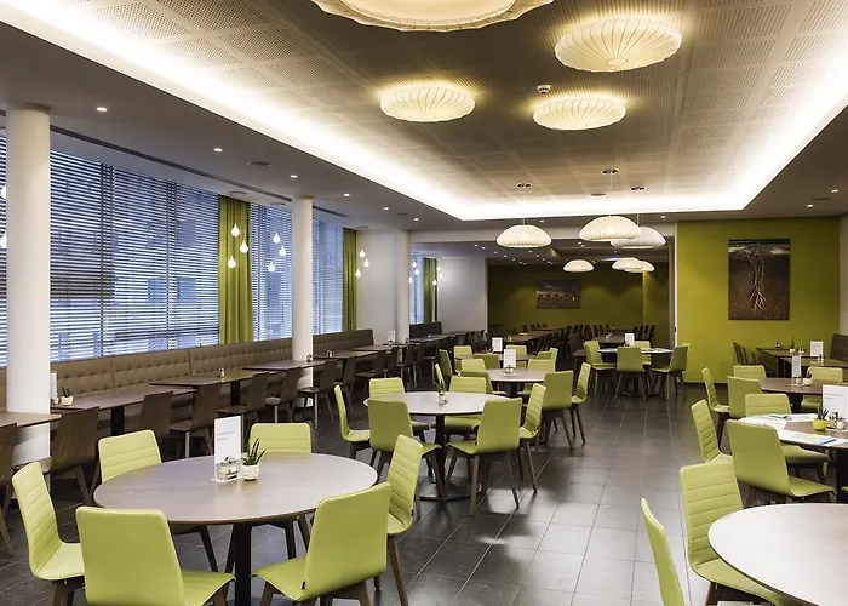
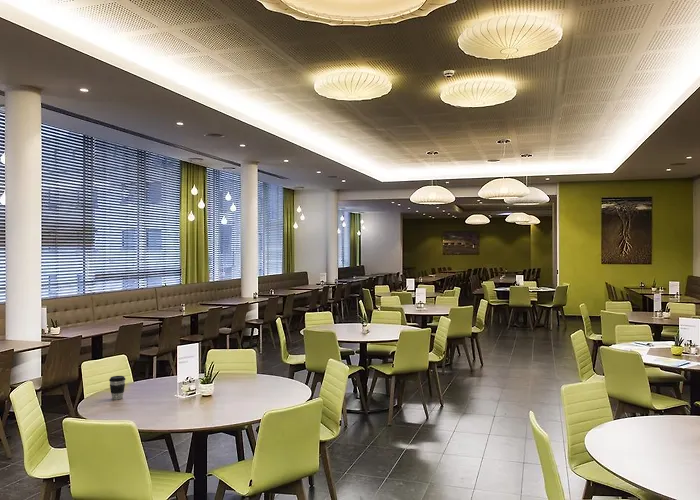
+ coffee cup (117, 387)
